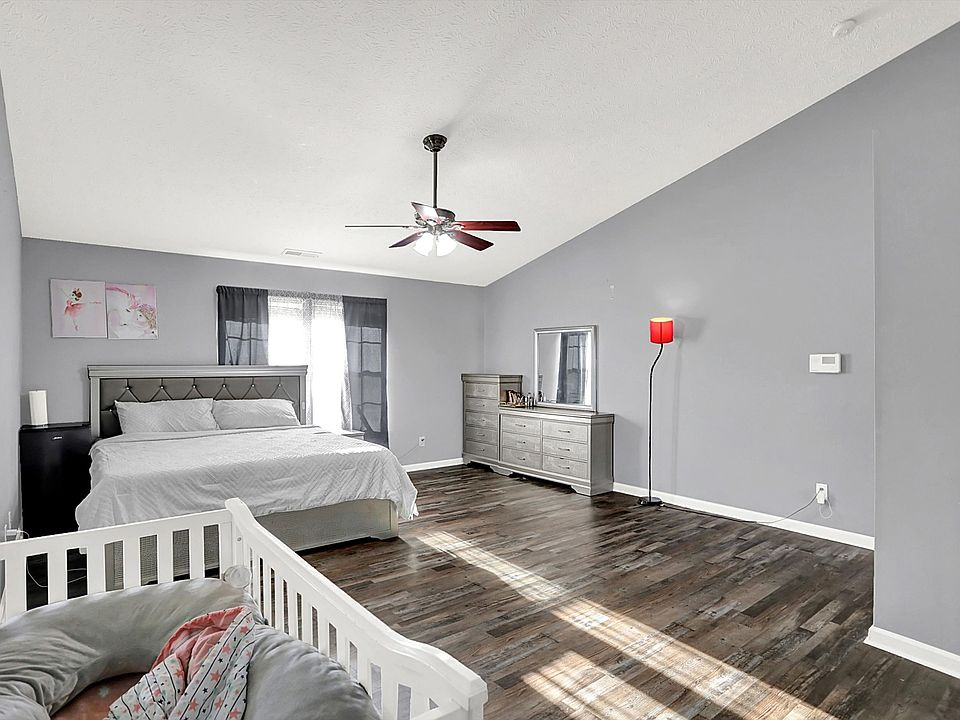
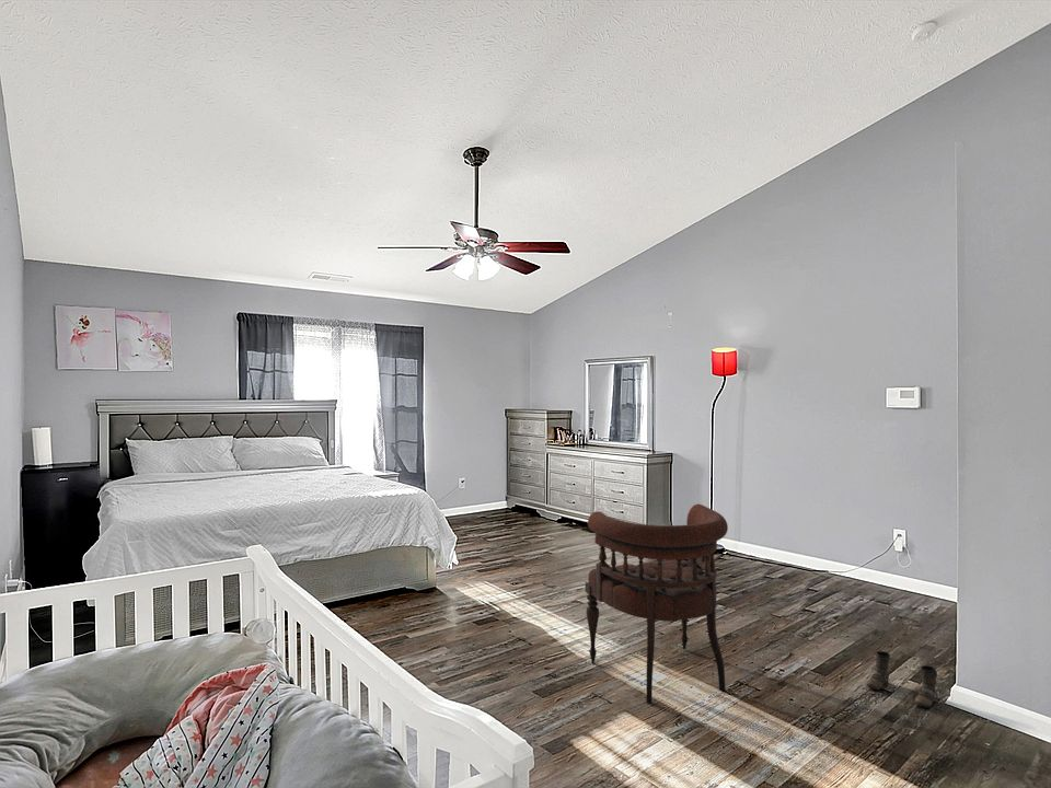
+ armchair (662, 594)
+ boots (888, 679)
